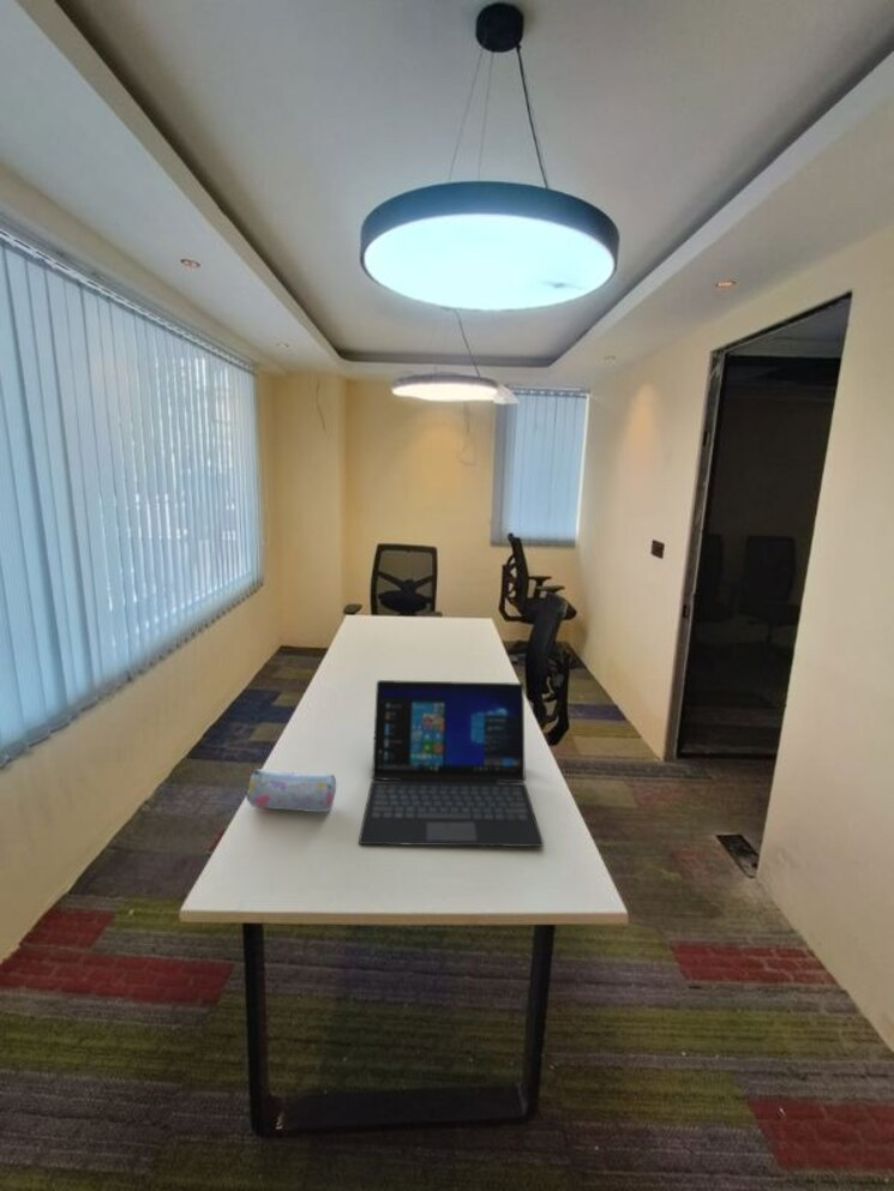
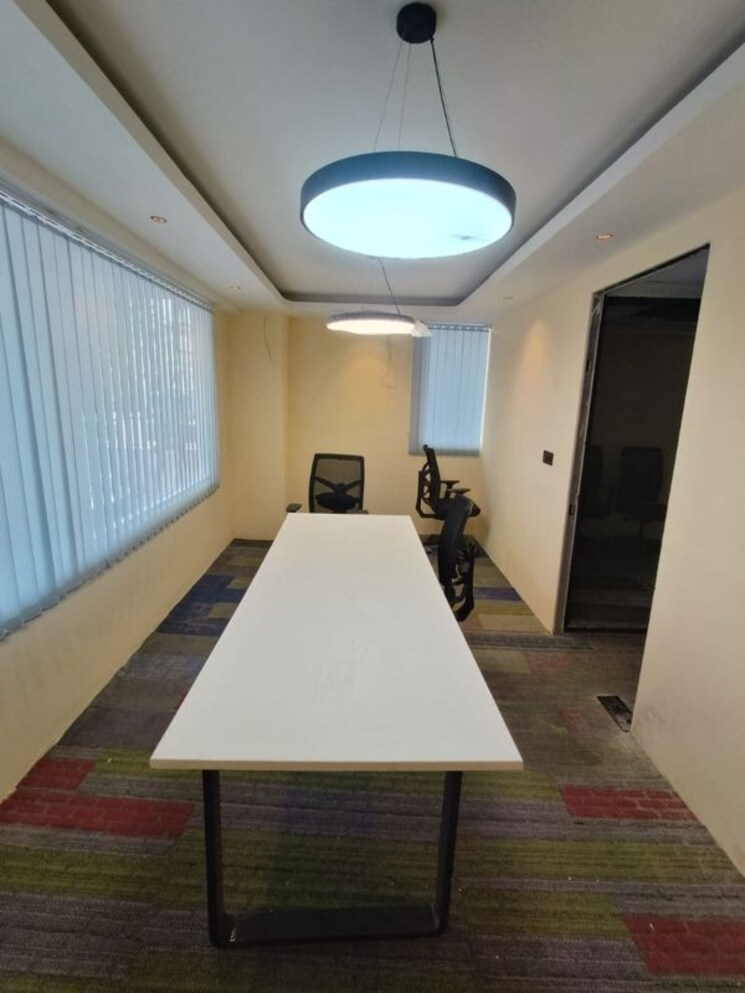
- pencil case (293, 789)
- laptop (450, 753)
